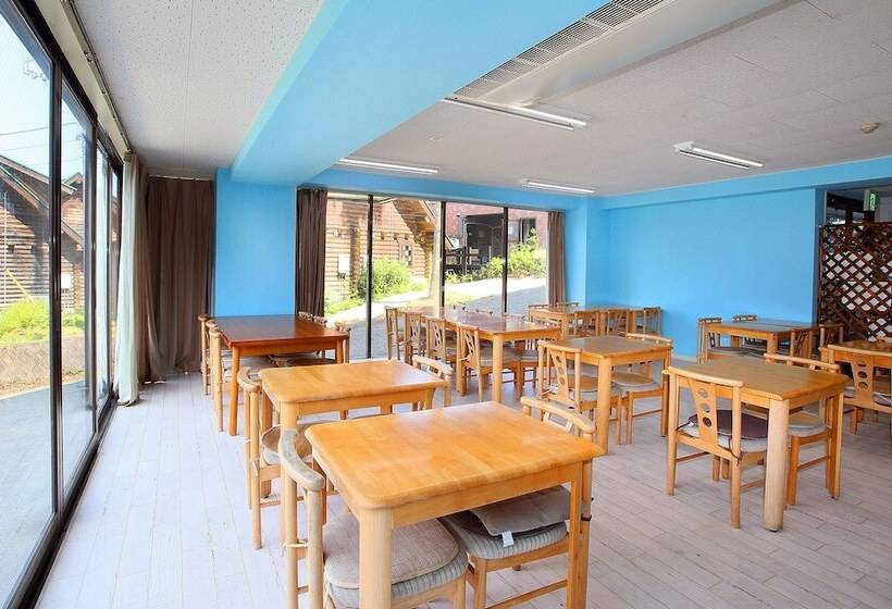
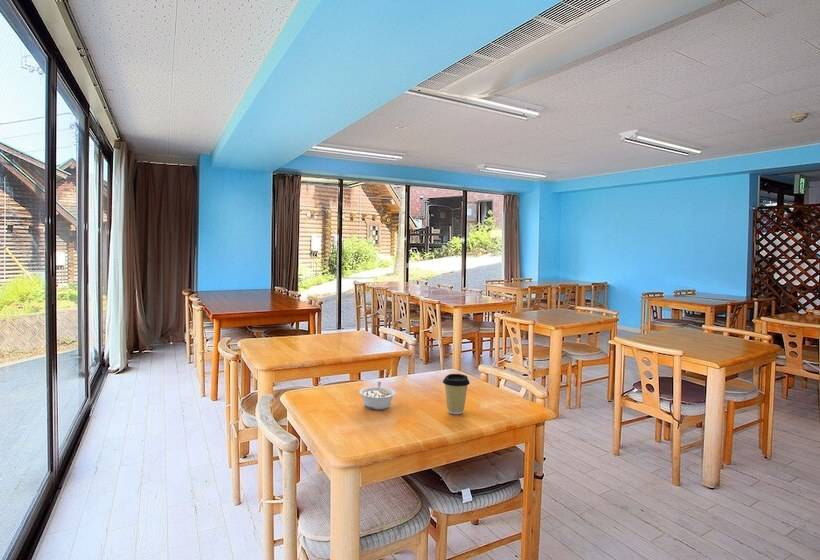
+ legume (376, 396)
+ coffee cup (455, 394)
